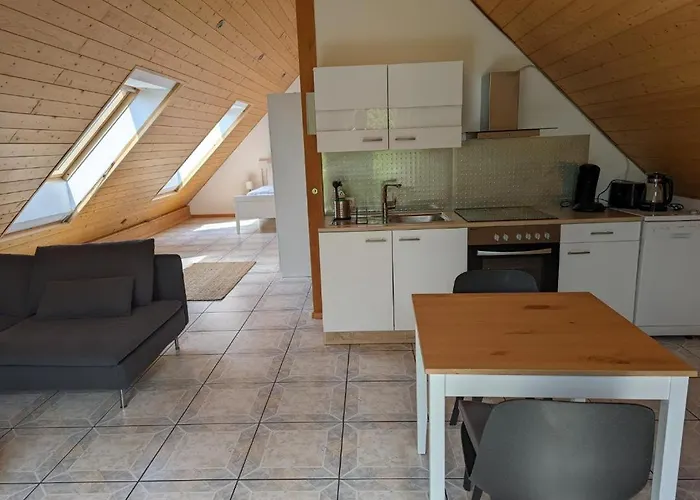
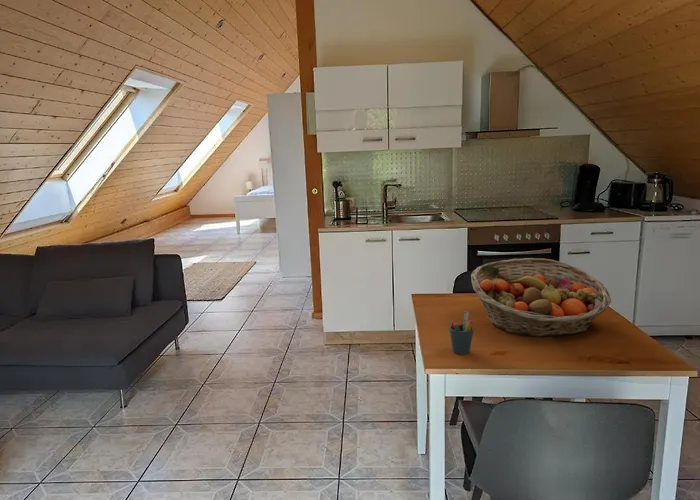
+ fruit basket (537, 295)
+ pen holder (461, 333)
